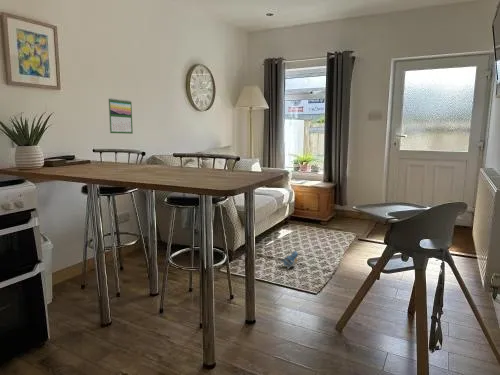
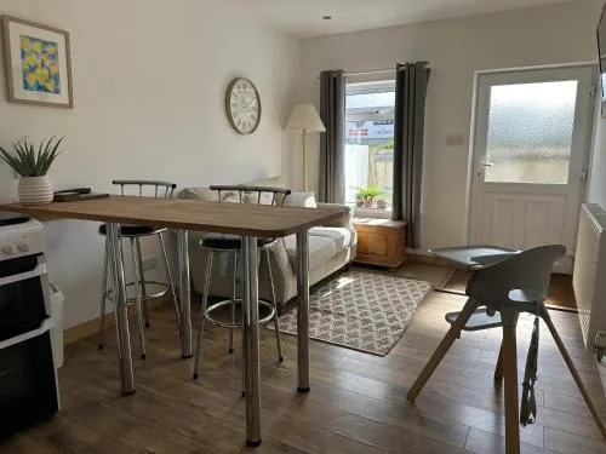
- plush toy (289, 259)
- calendar (120, 116)
